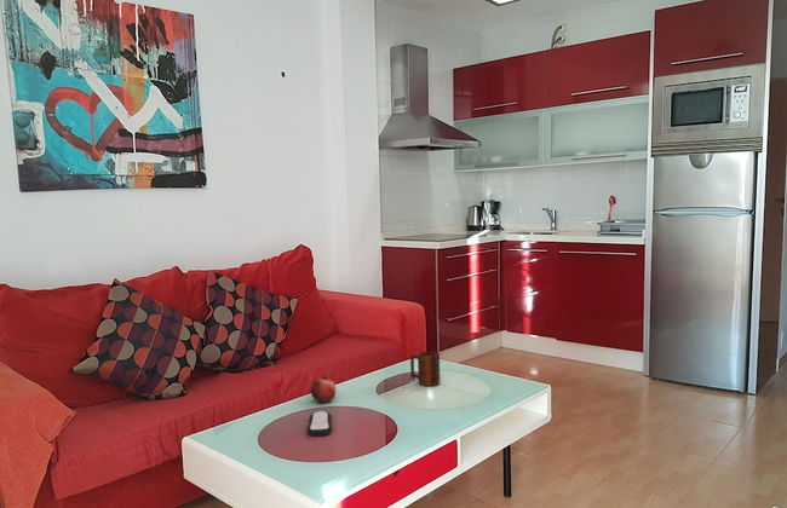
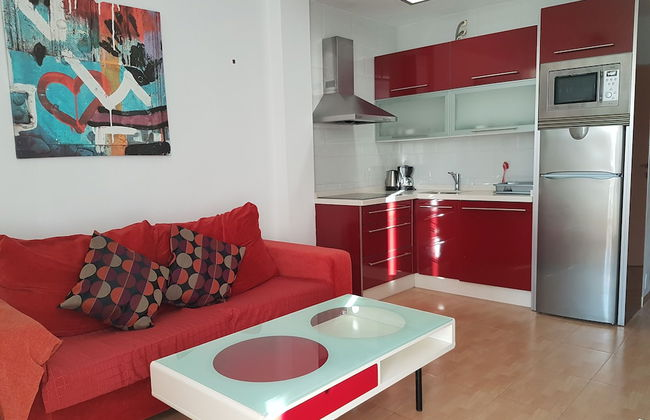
- mug (425, 368)
- remote control (320, 422)
- fruit (323, 387)
